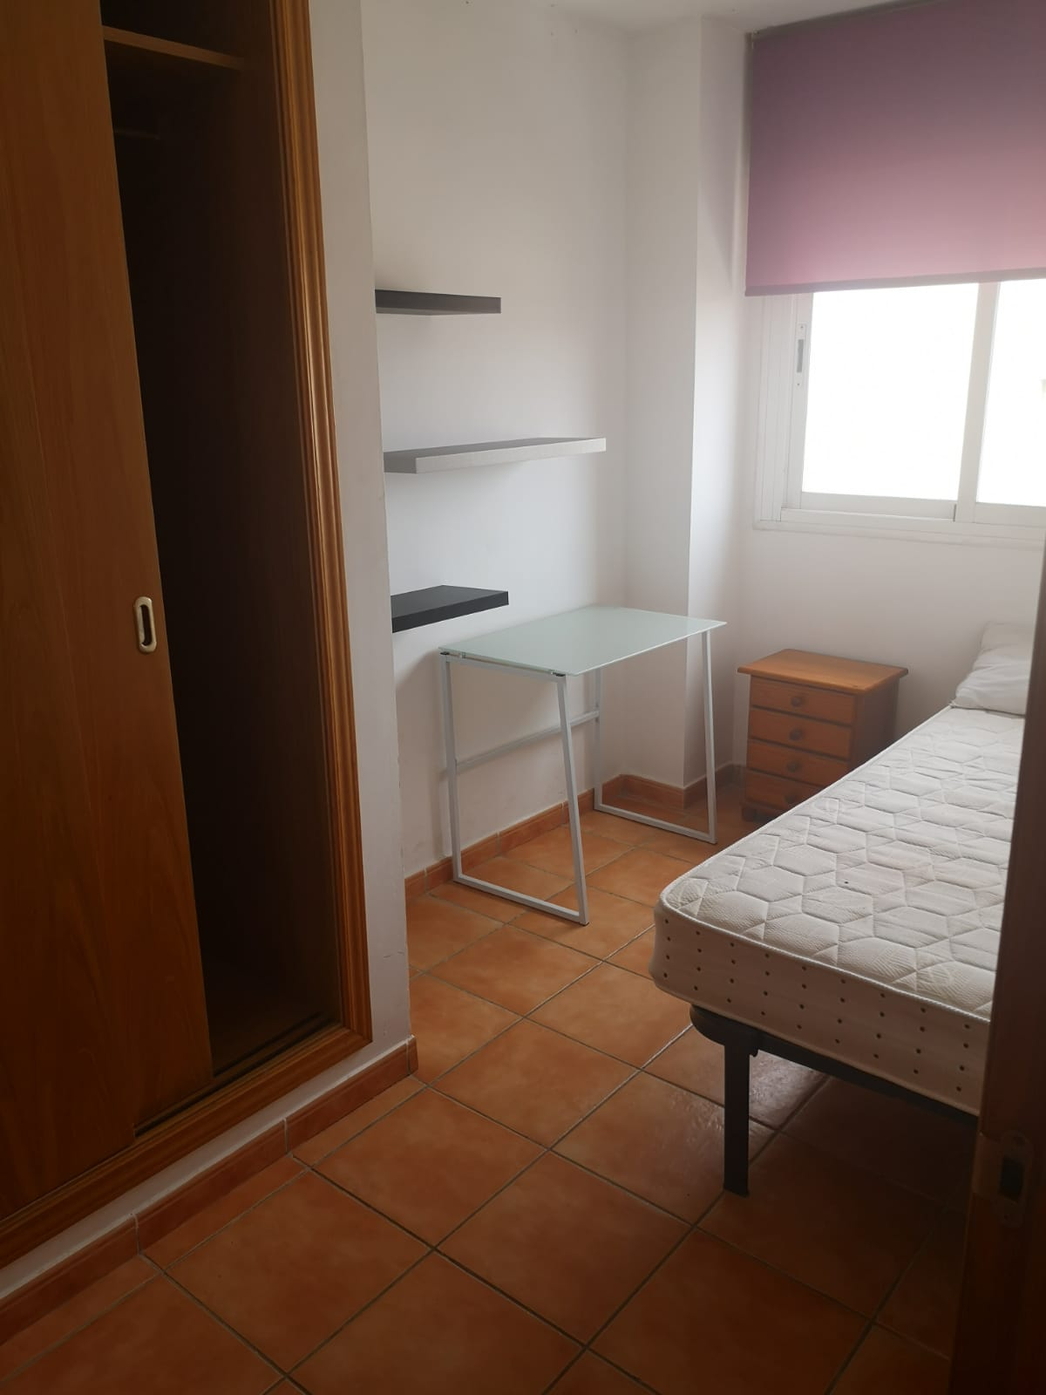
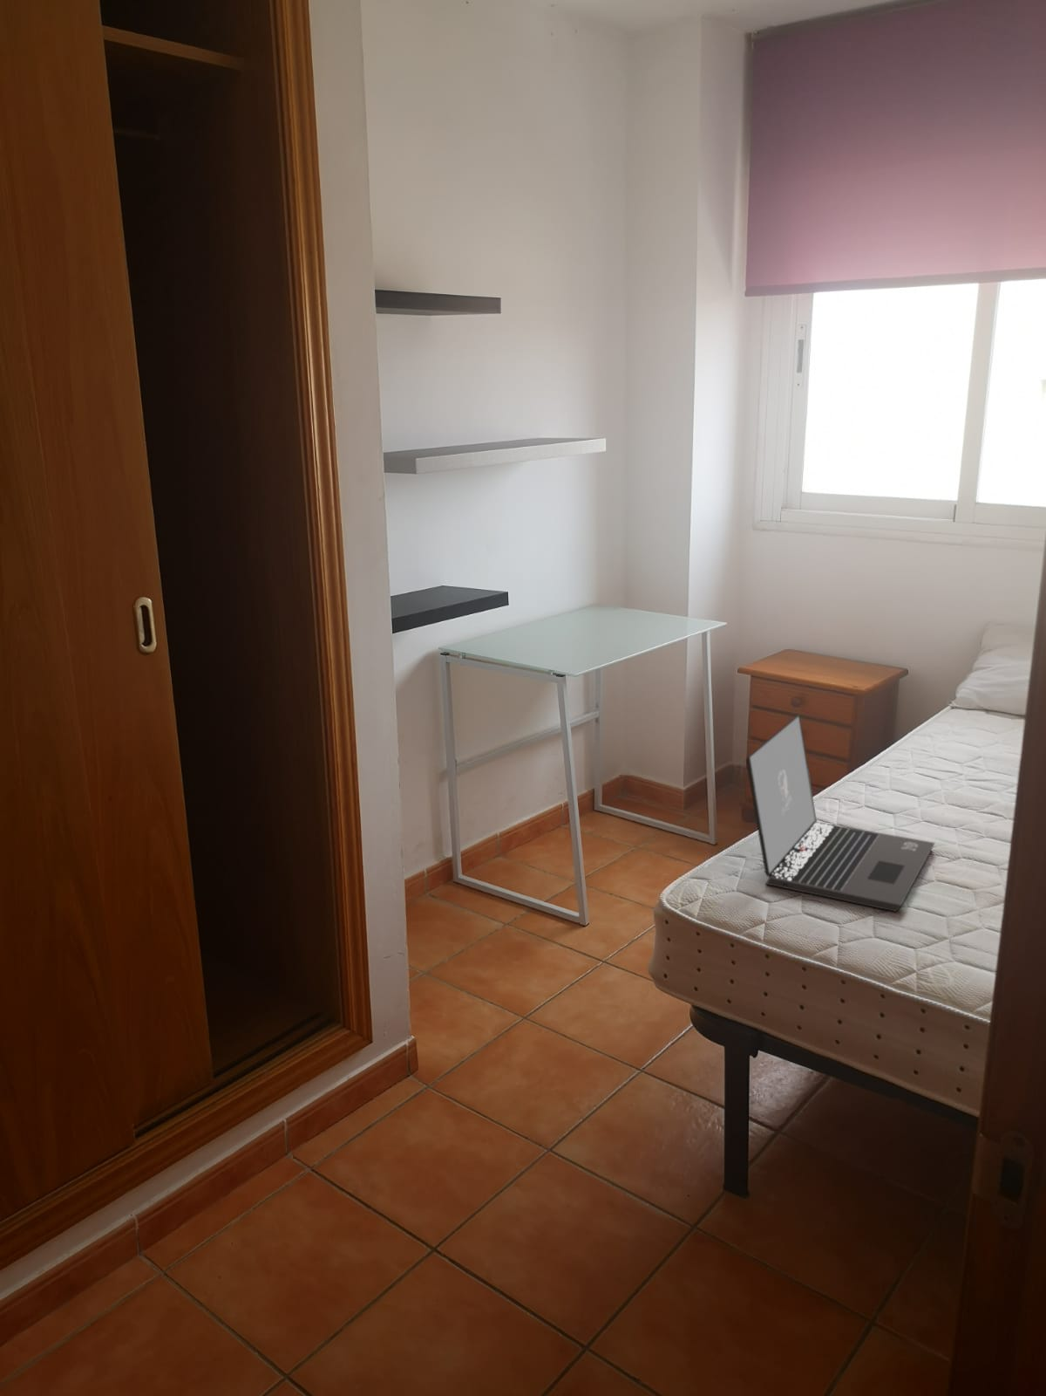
+ laptop (838, 826)
